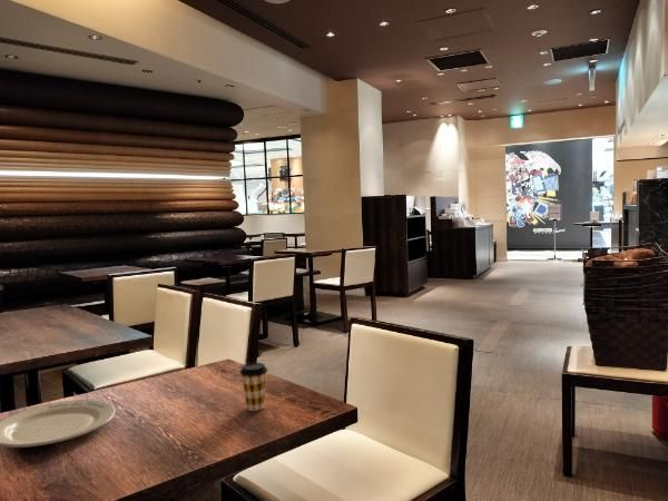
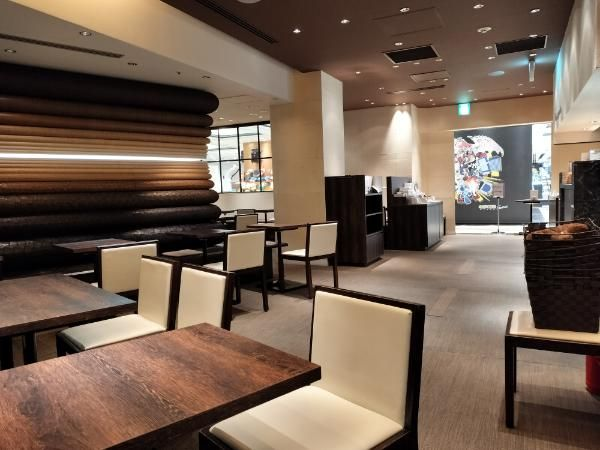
- chinaware (55, 424)
- coffee cup (254, 386)
